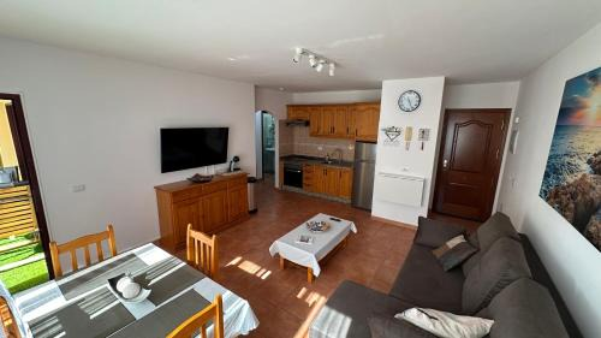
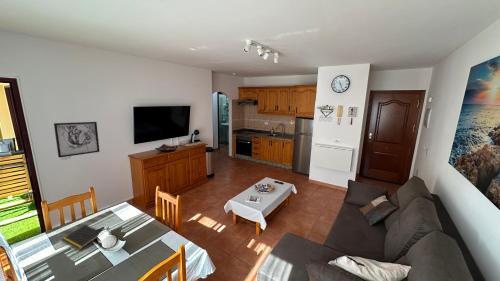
+ notepad (82, 236)
+ wall art (78, 138)
